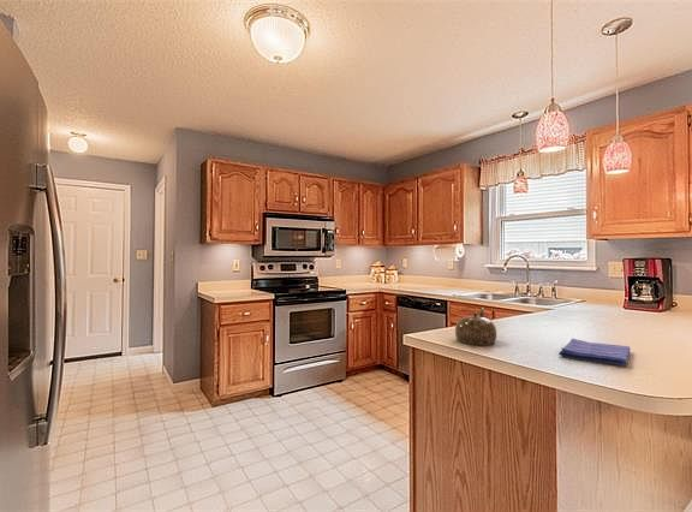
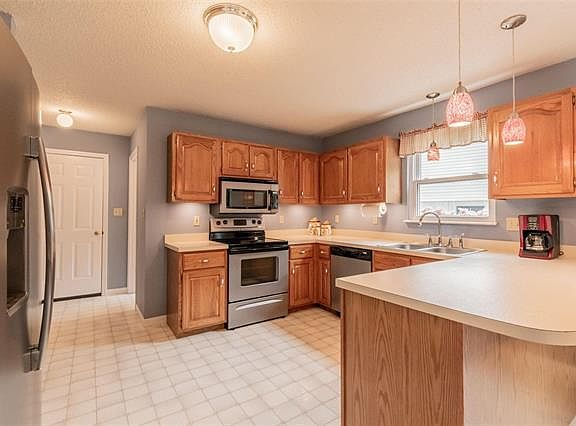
- teapot (476, 326)
- dish towel (595, 350)
